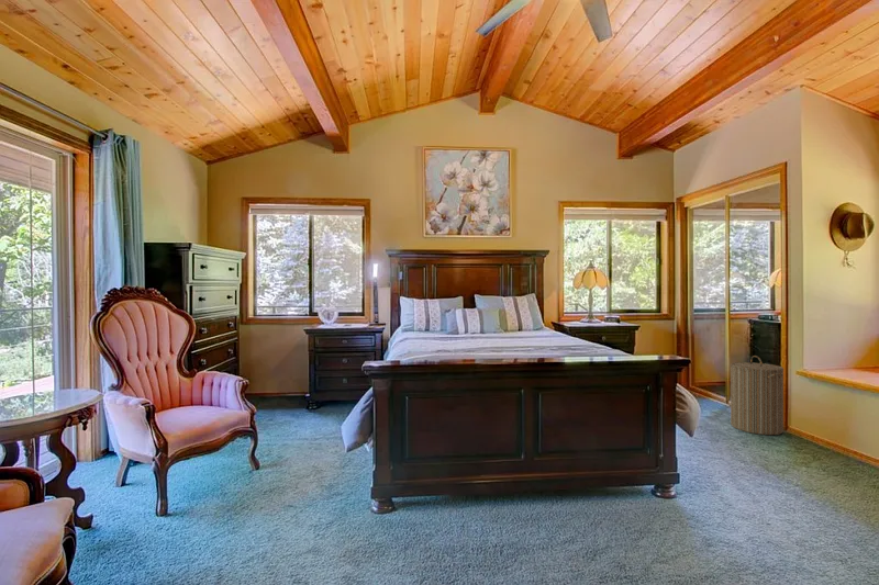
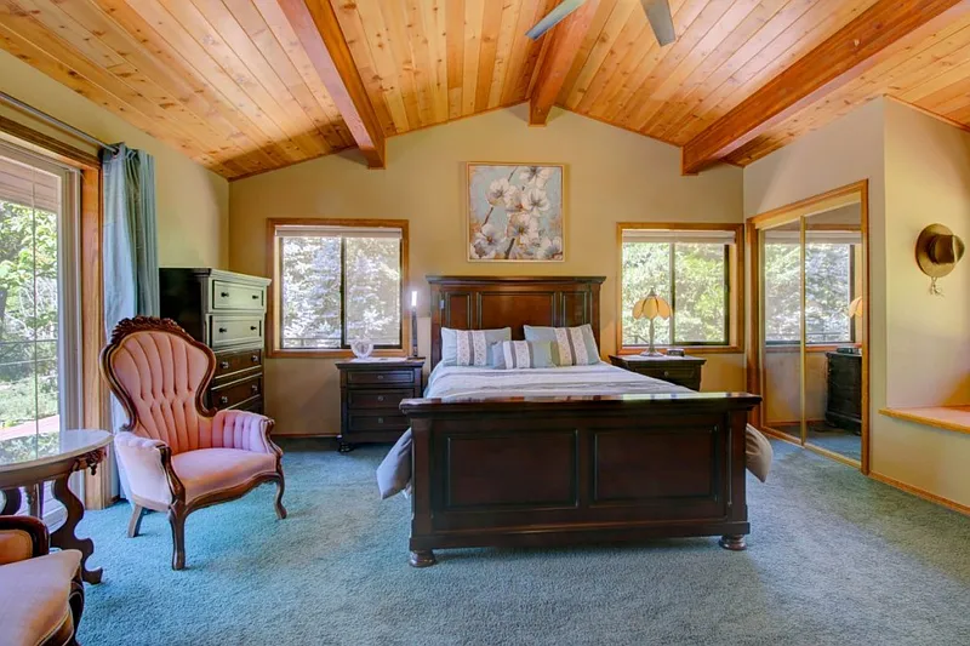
- laundry hamper (756, 392)
